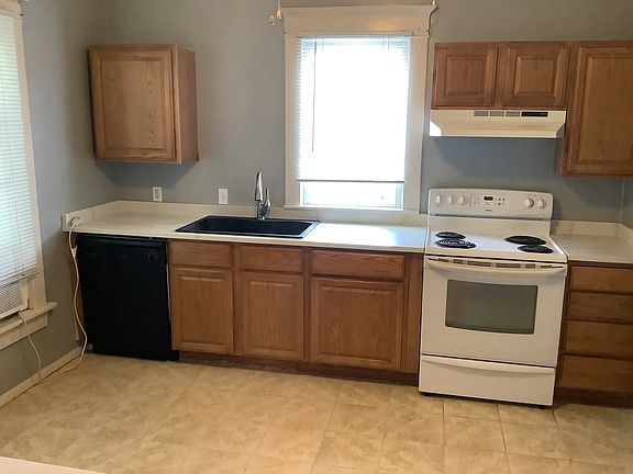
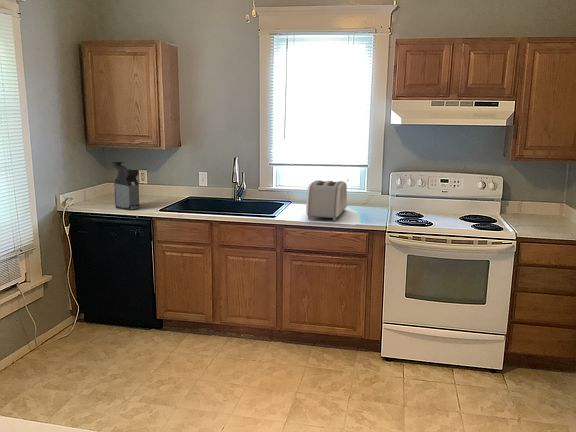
+ coffee maker (125, 185)
+ toaster (327, 197)
